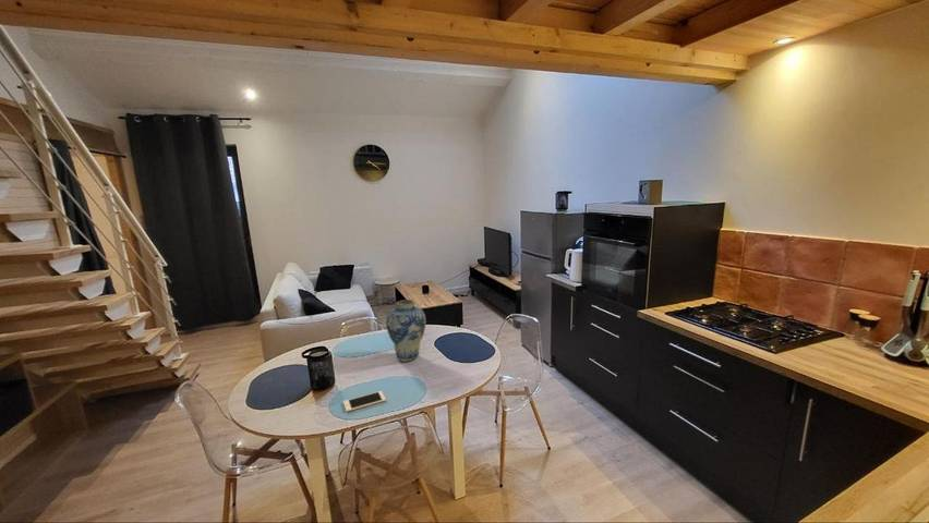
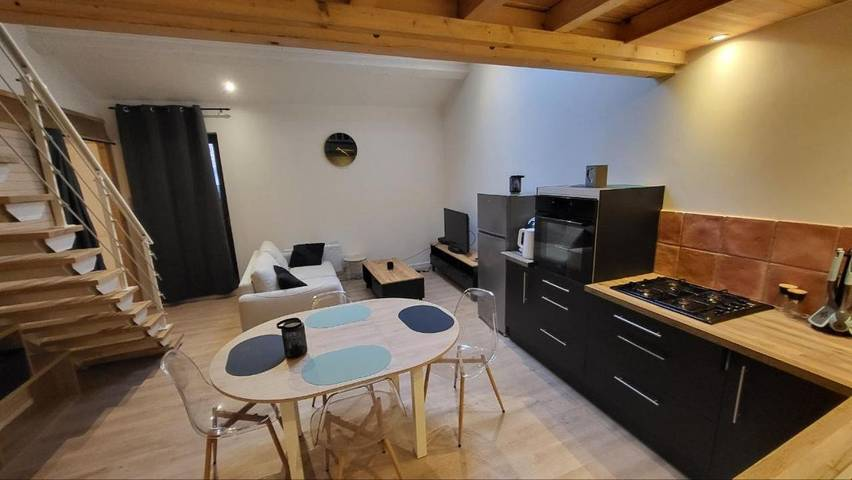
- vase (406, 330)
- cell phone (364, 400)
